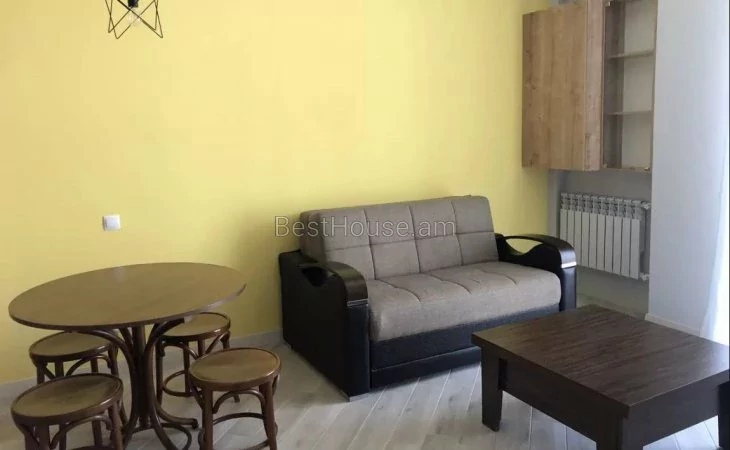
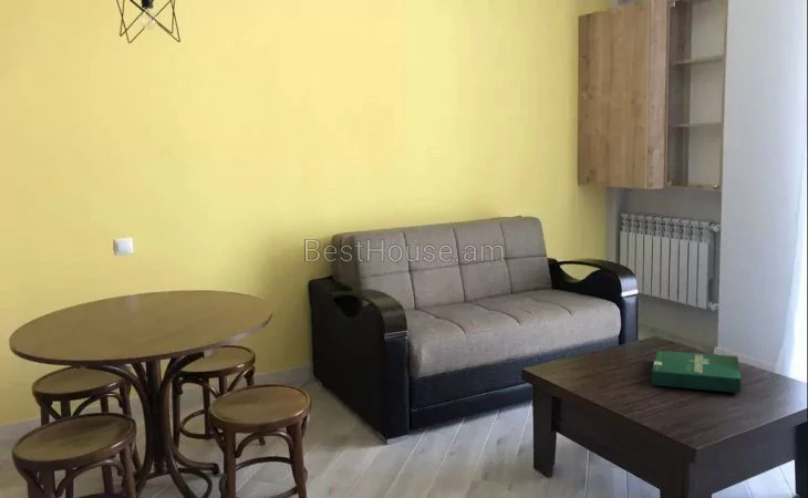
+ pizza box (695, 370)
